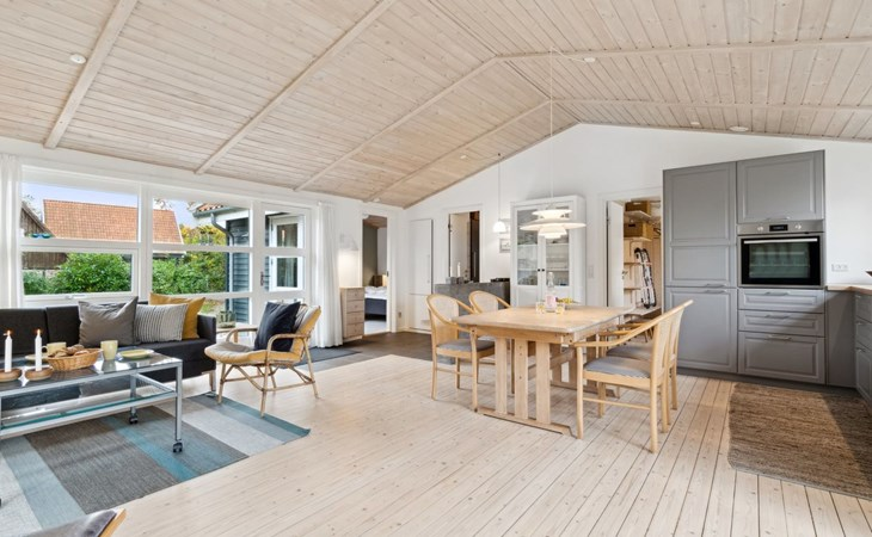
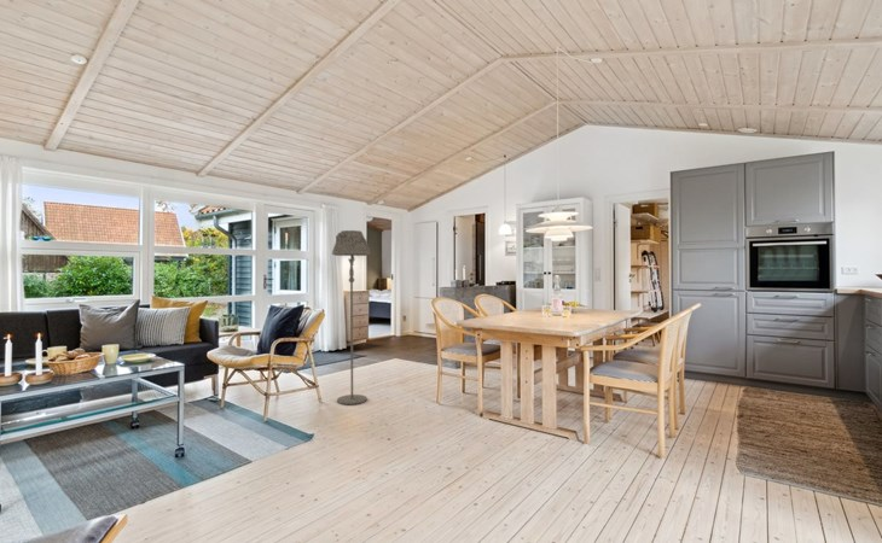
+ floor lamp (352, 315)
